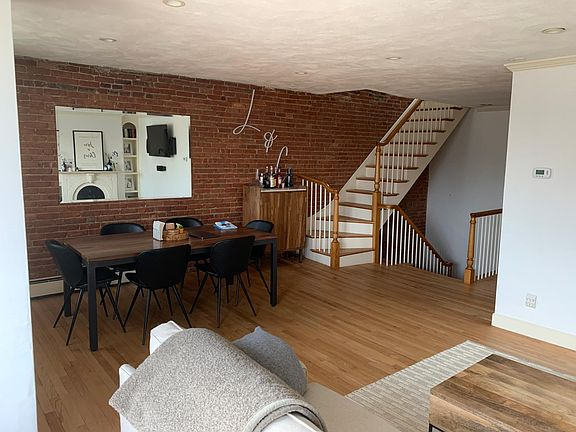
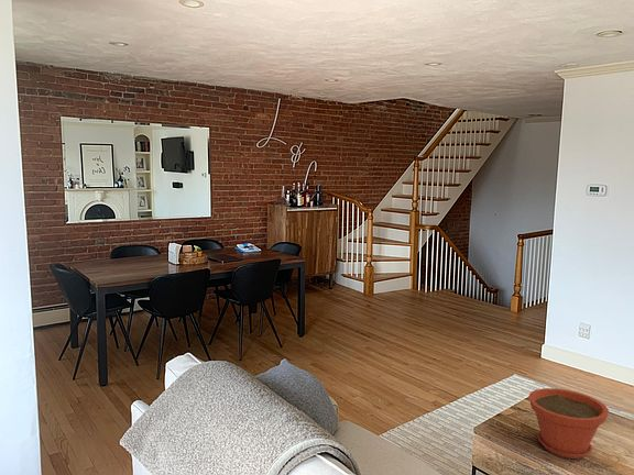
+ plant pot (566, 426)
